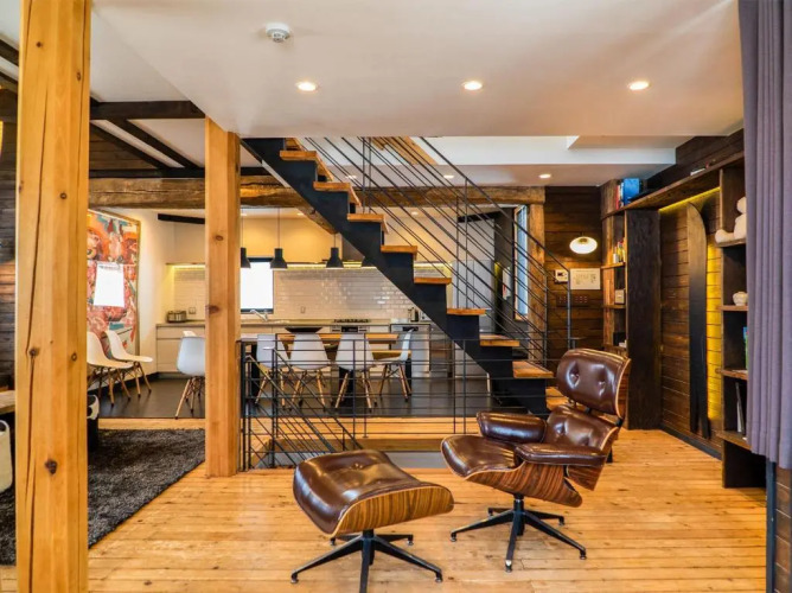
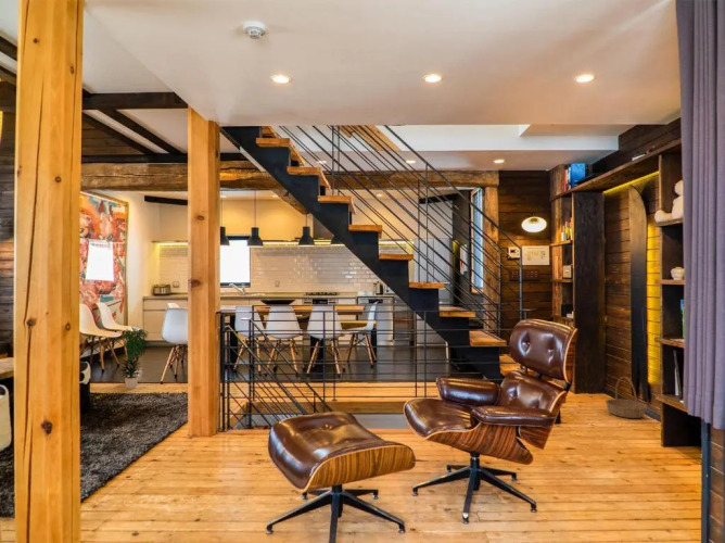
+ basket (625, 400)
+ potted plant (132, 354)
